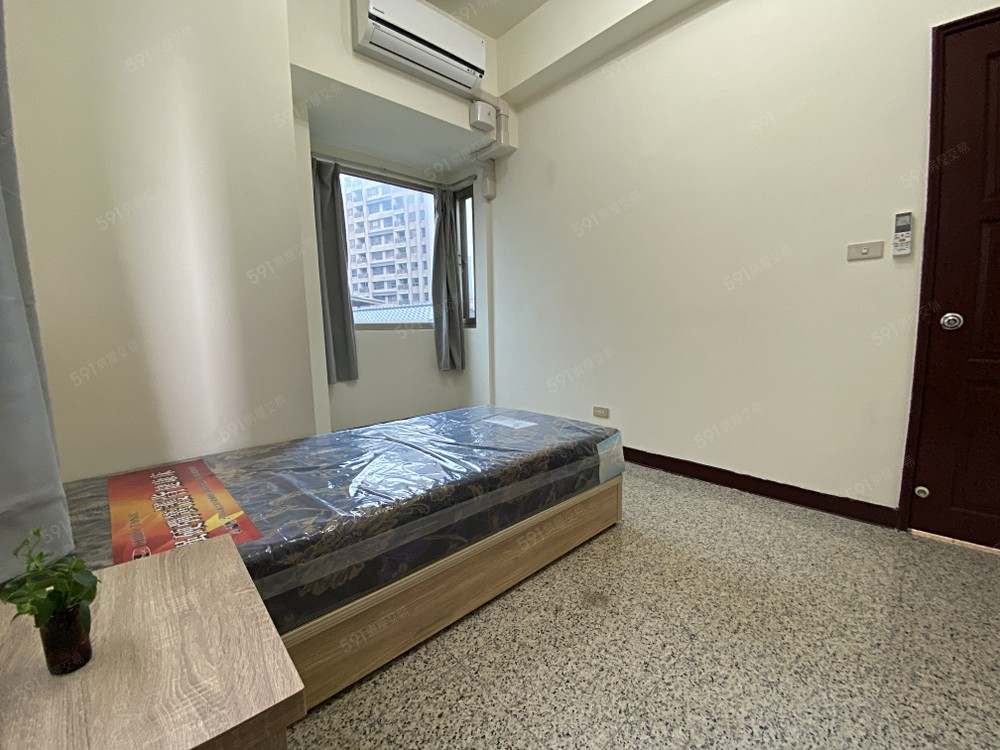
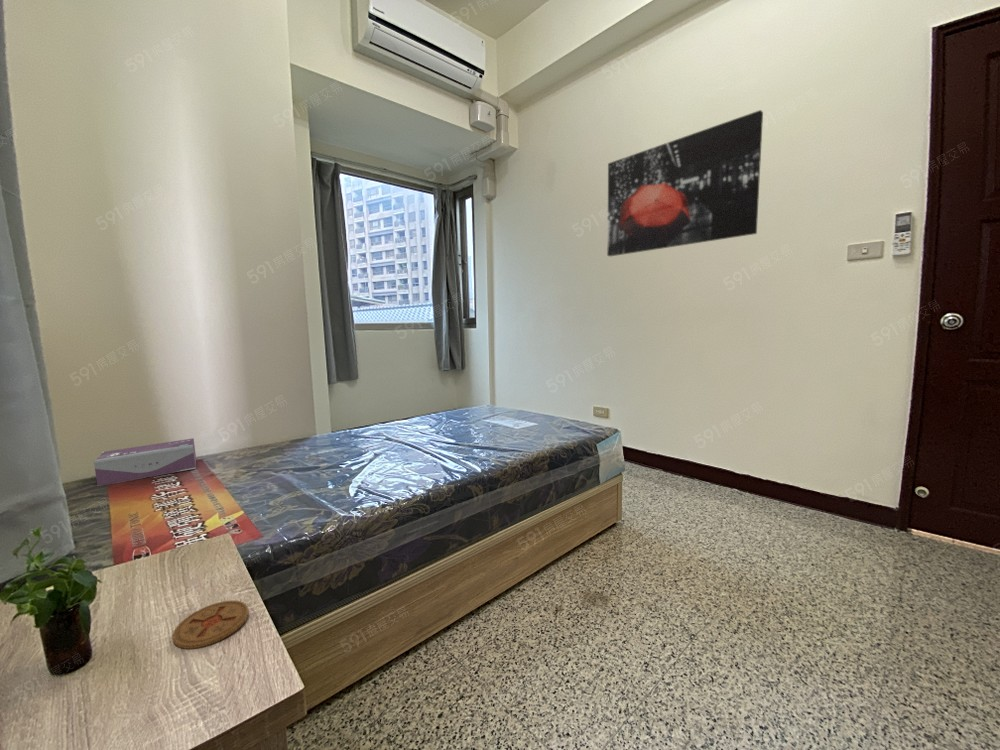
+ tissue box (149, 459)
+ wall art (673, 194)
+ coaster (212, 622)
